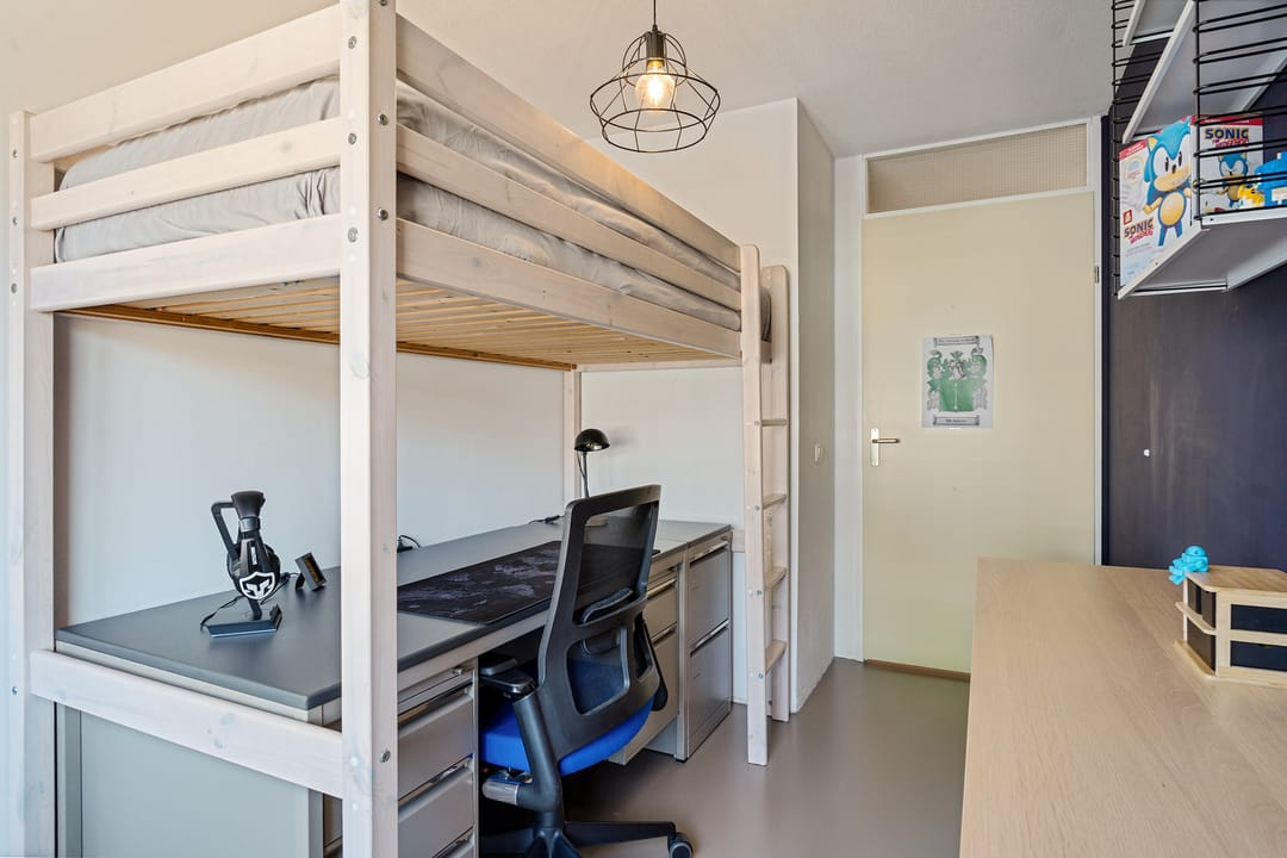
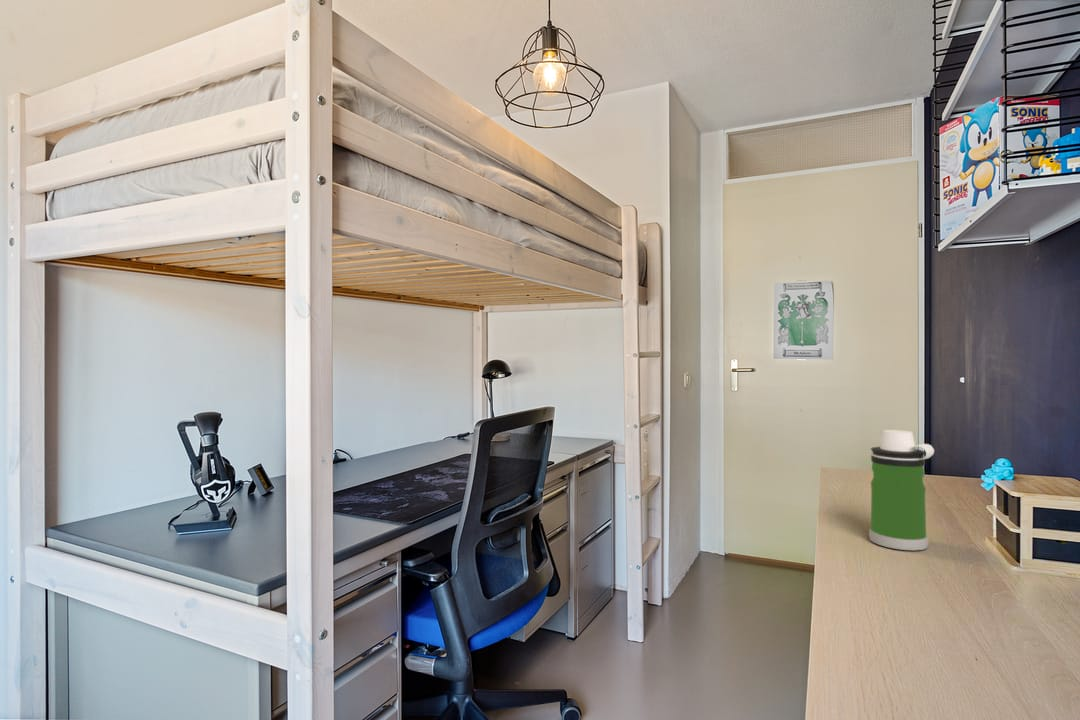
+ water bottle (899, 486)
